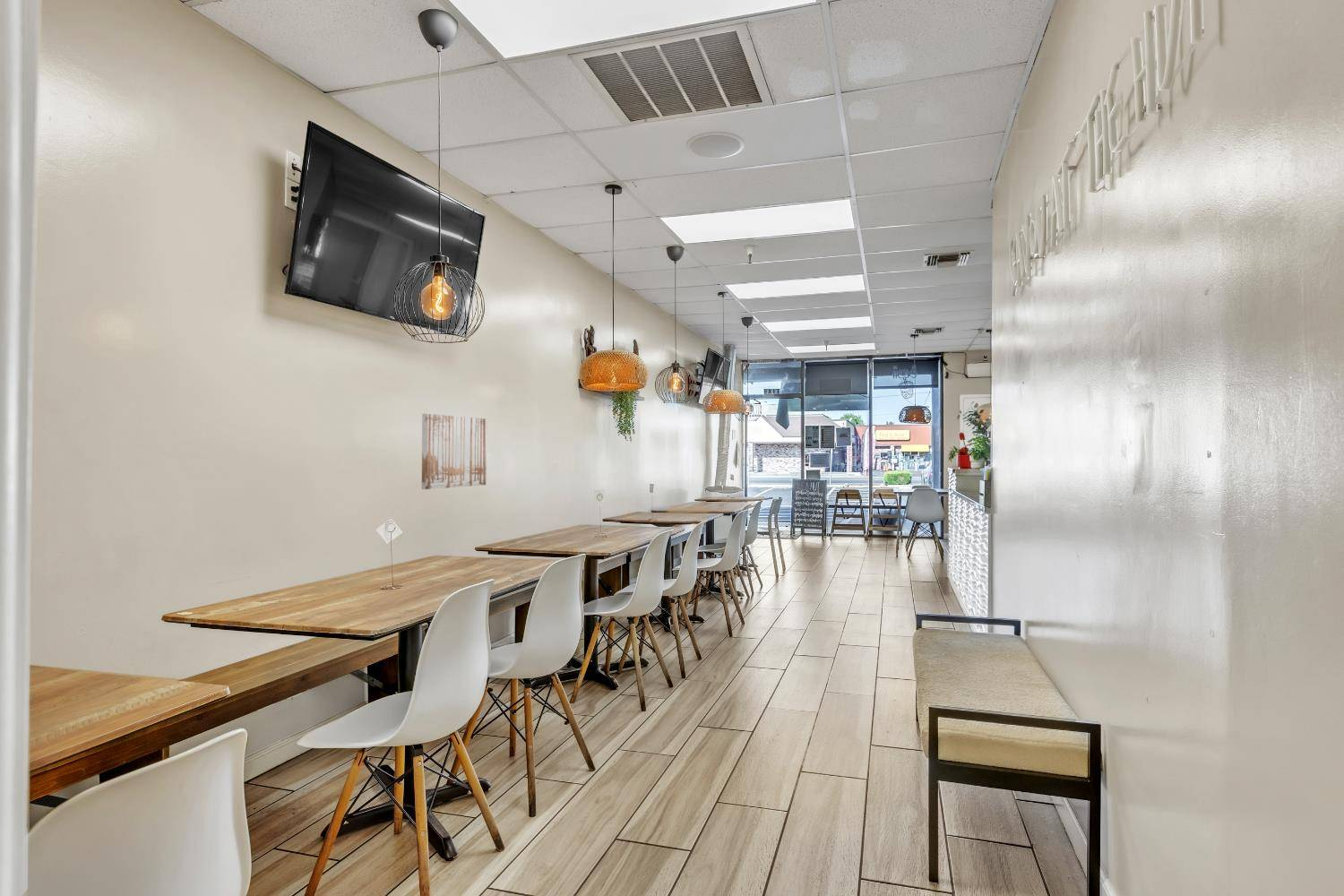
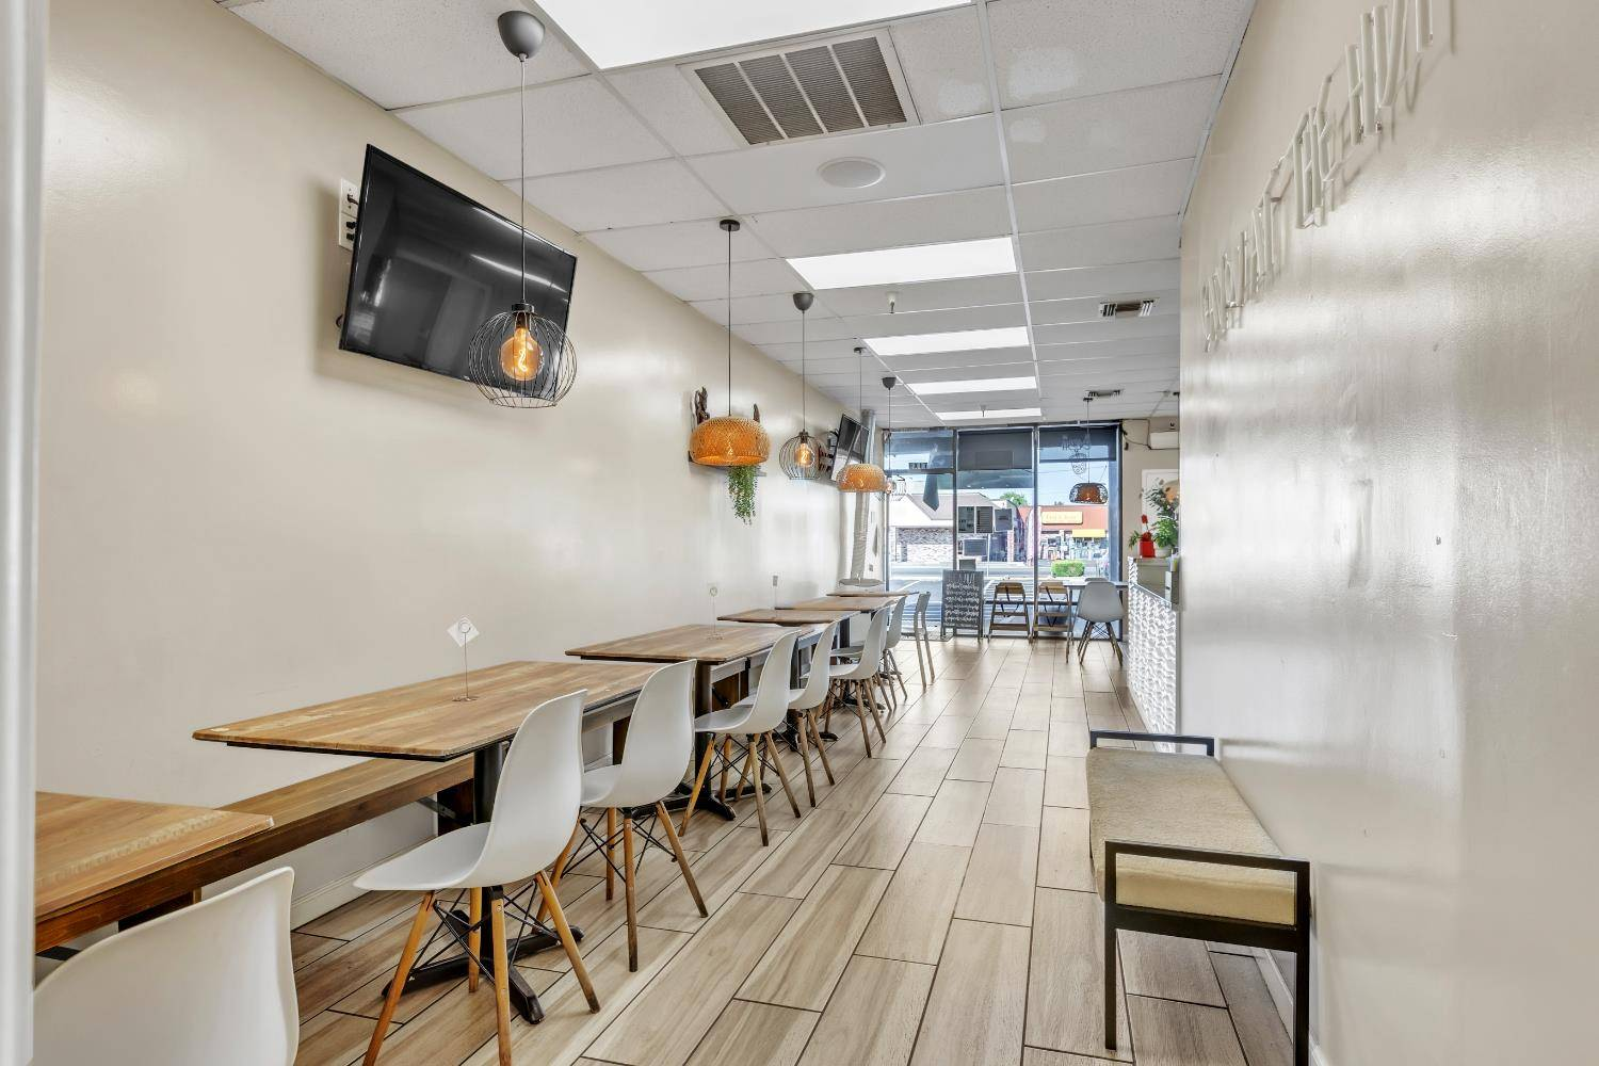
- wall art (456, 452)
